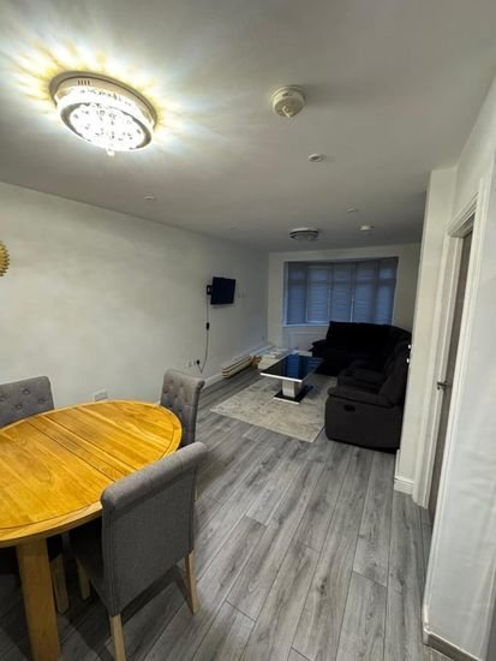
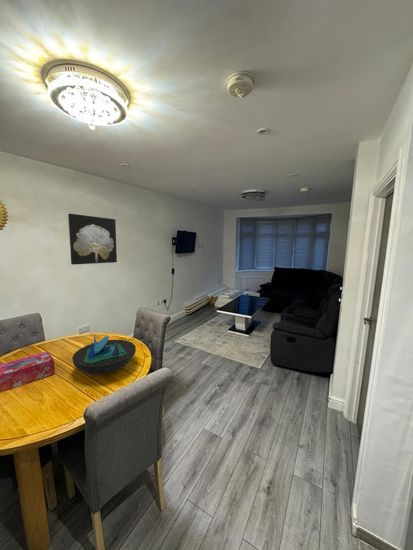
+ wall art (94, 240)
+ decorative bowl (105, 351)
+ tissue box (23, 370)
